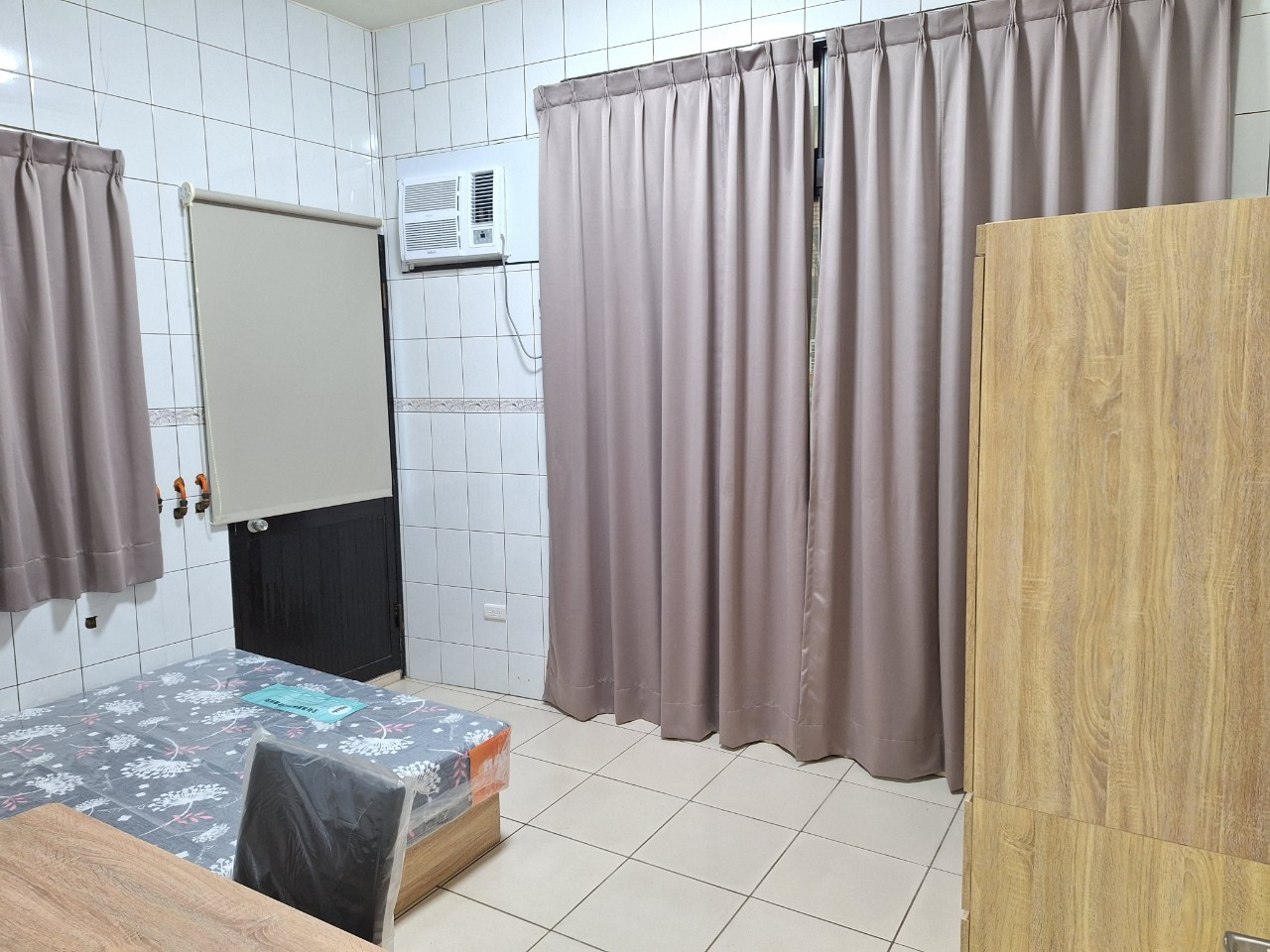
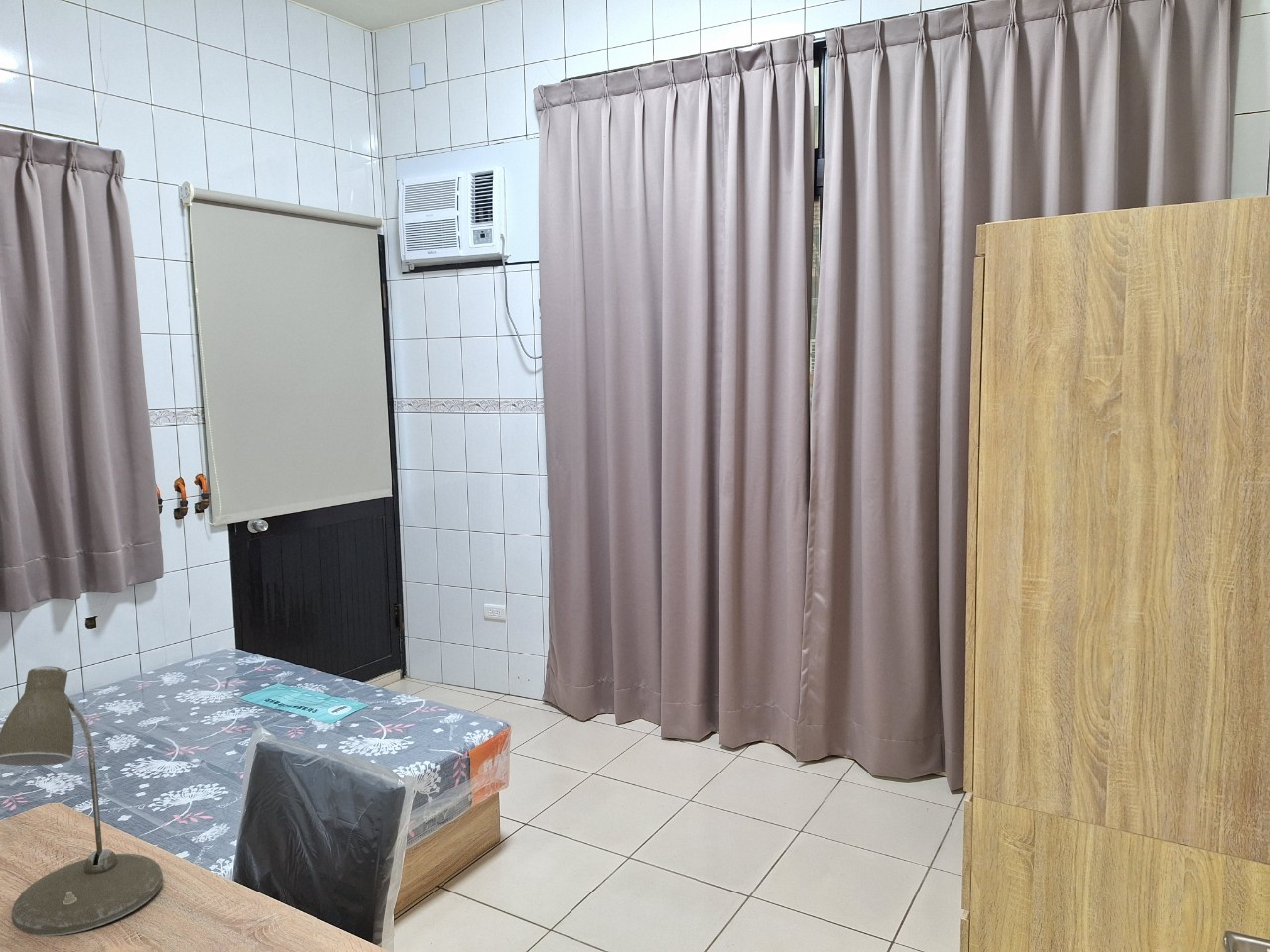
+ desk lamp (90, 777)
